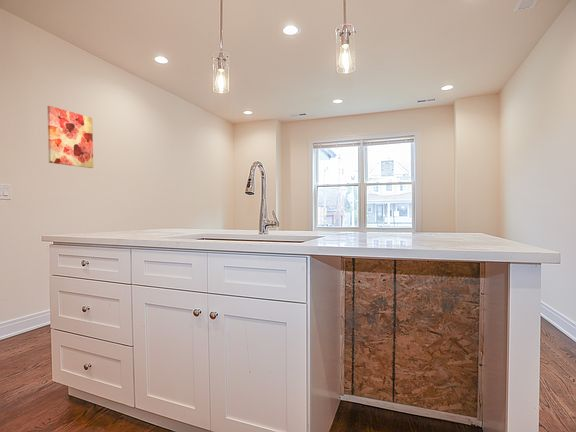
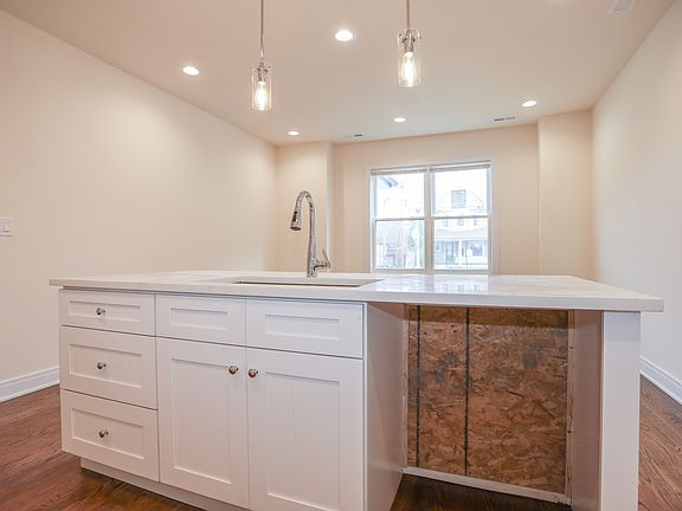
- wall art (71, 138)
